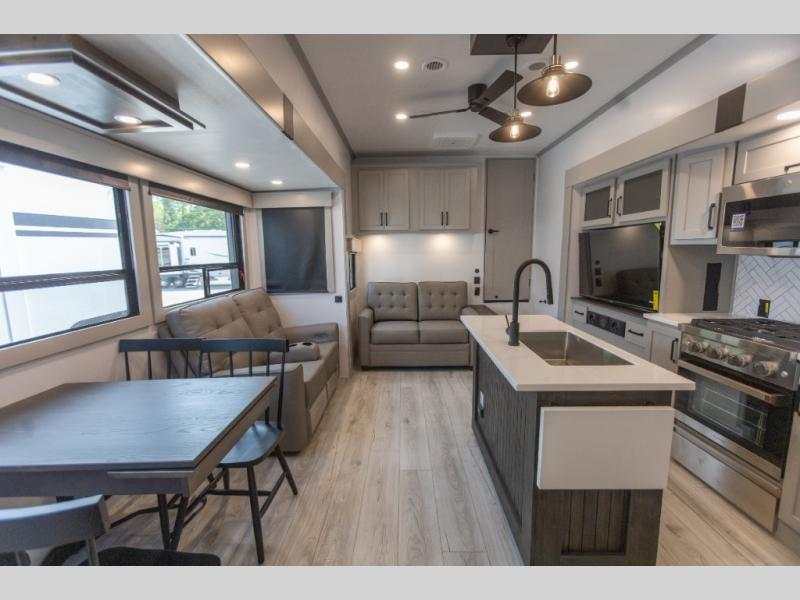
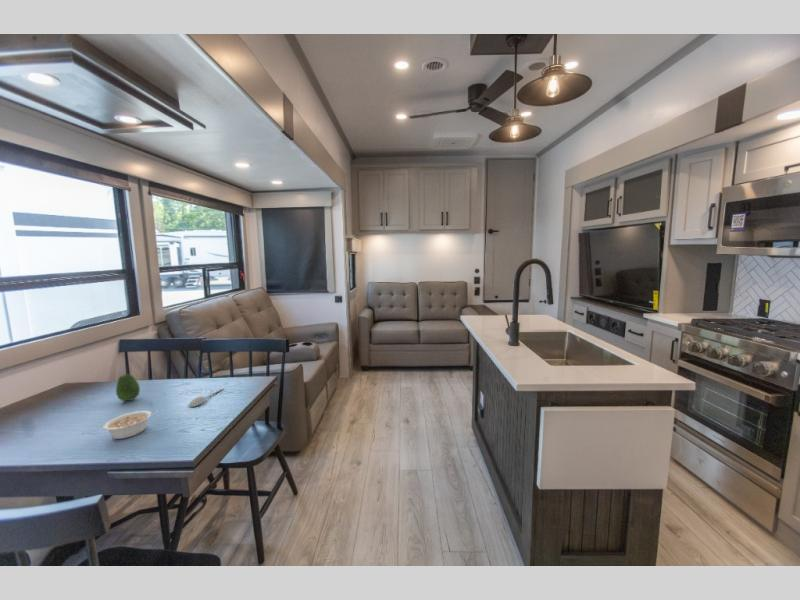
+ legume (130, 423)
+ spoon (208, 395)
+ fruit (127, 387)
